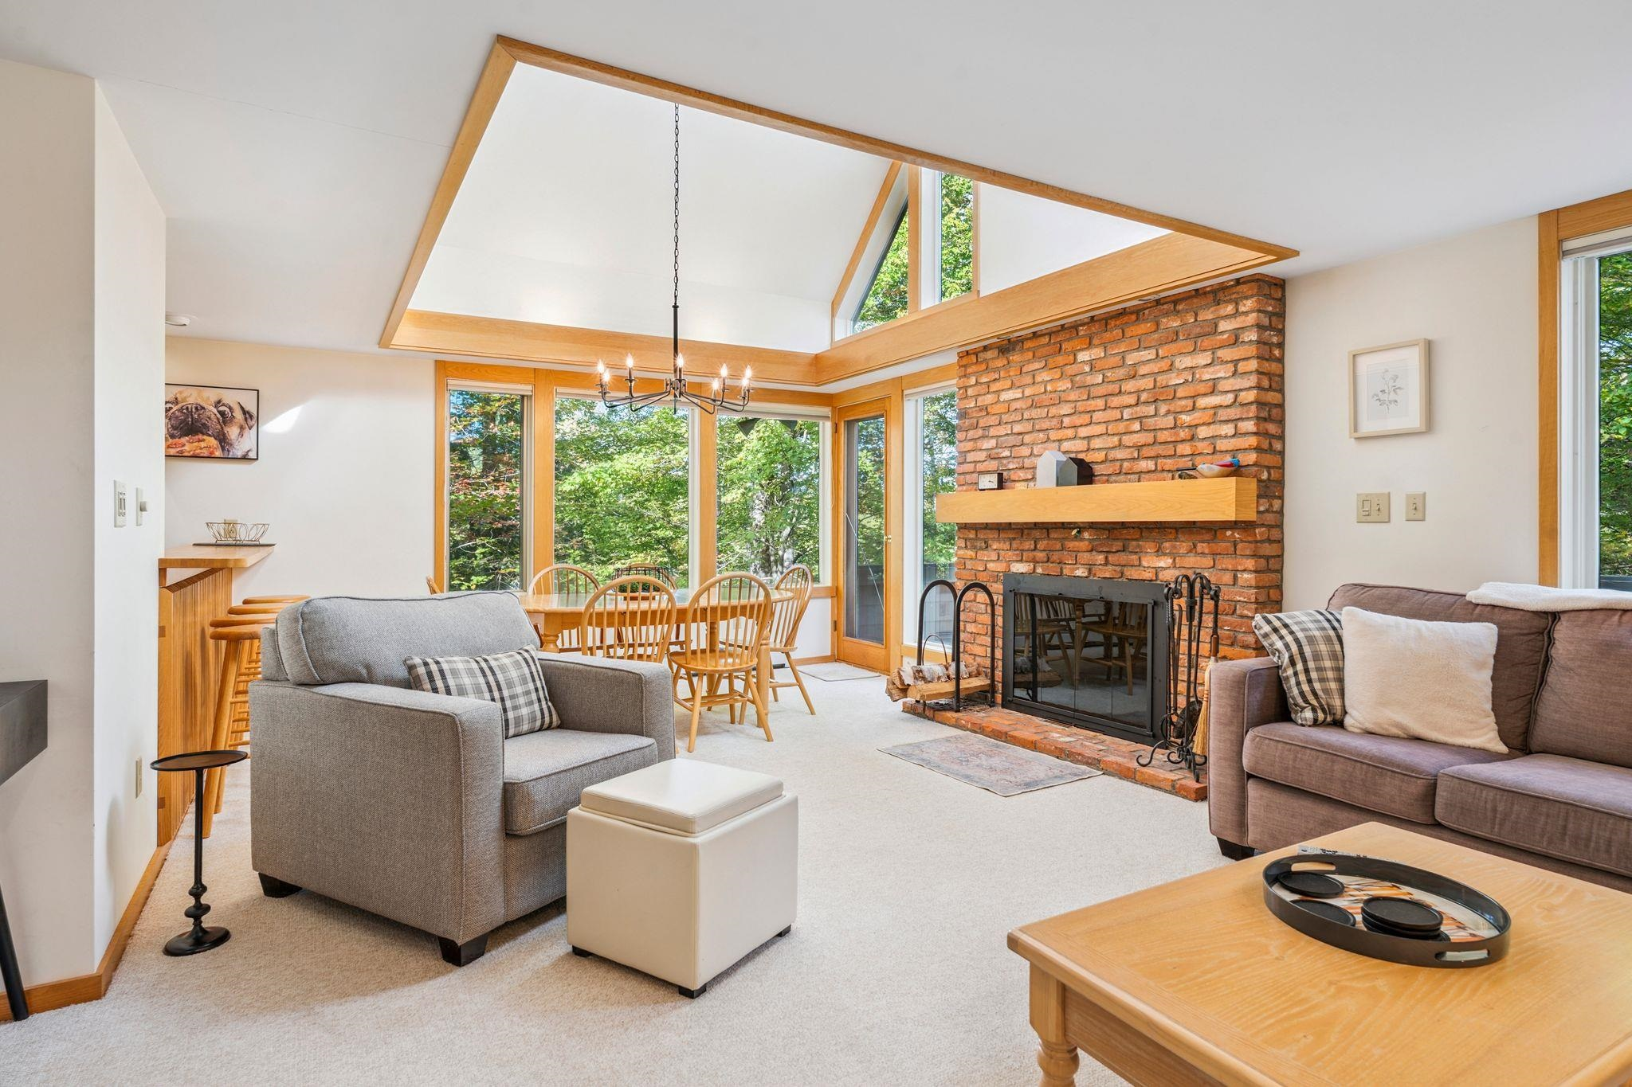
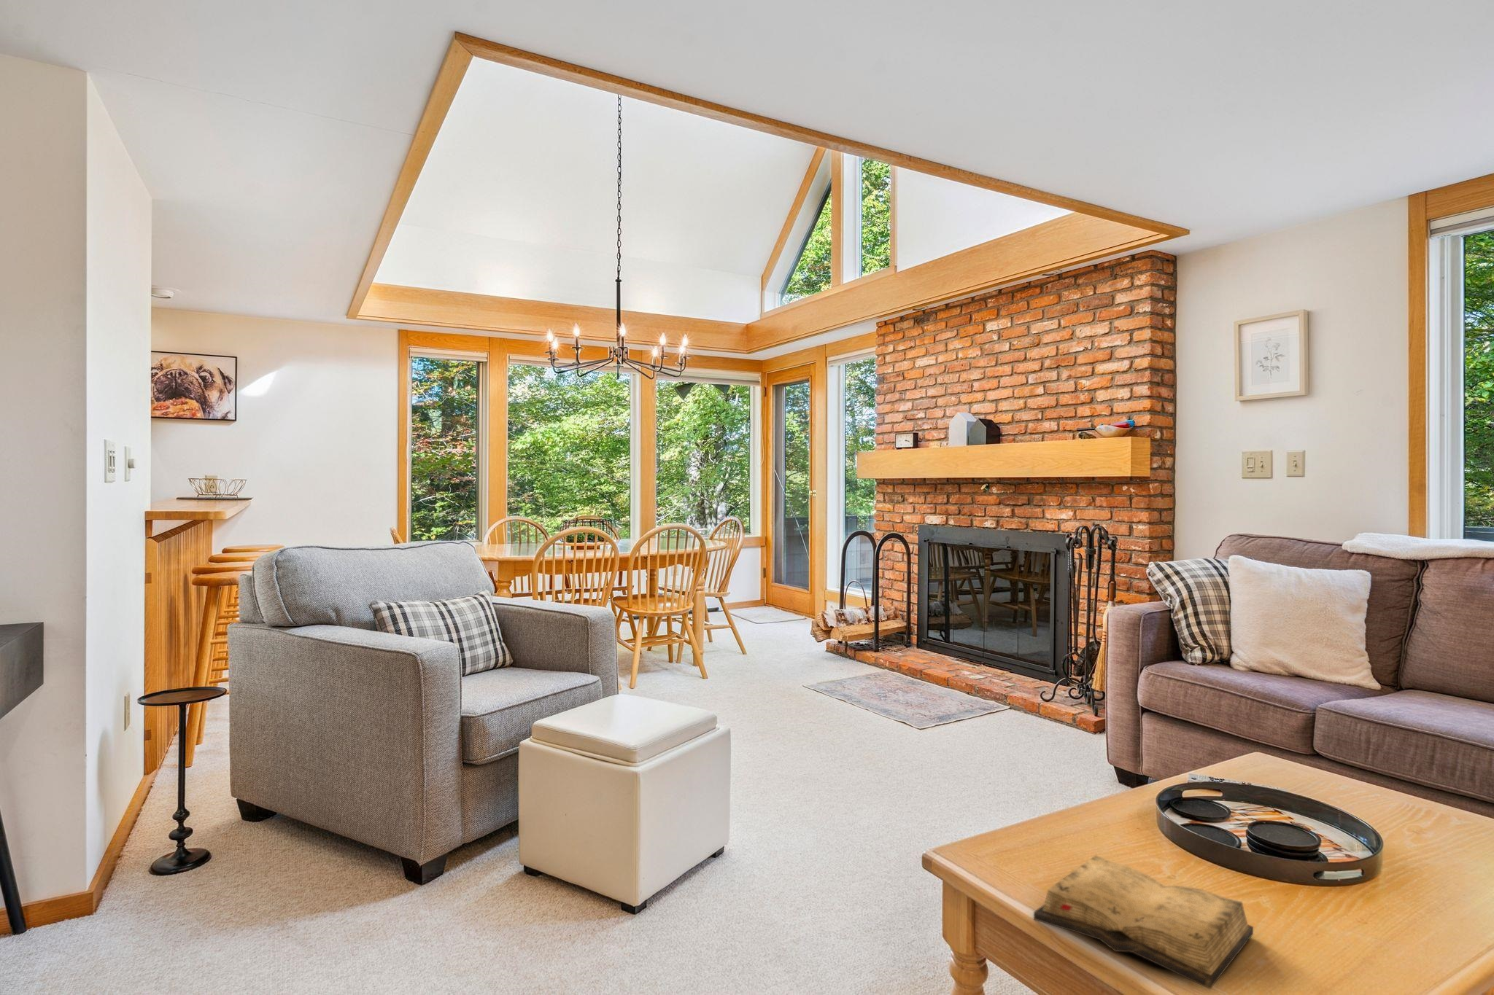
+ diary (1143, 909)
